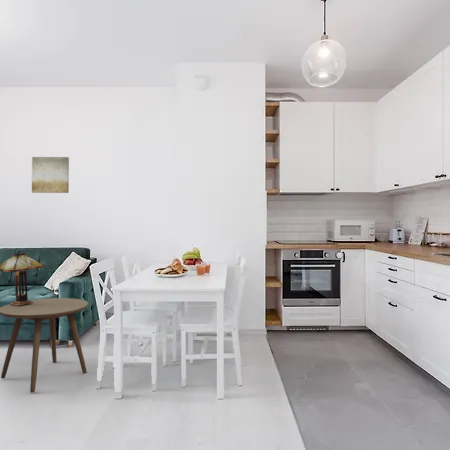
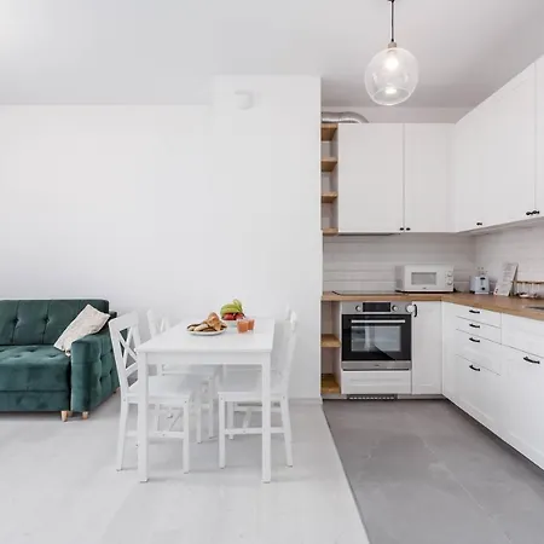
- wall art (50, 174)
- side table (39, 340)
- table lamp (22, 277)
